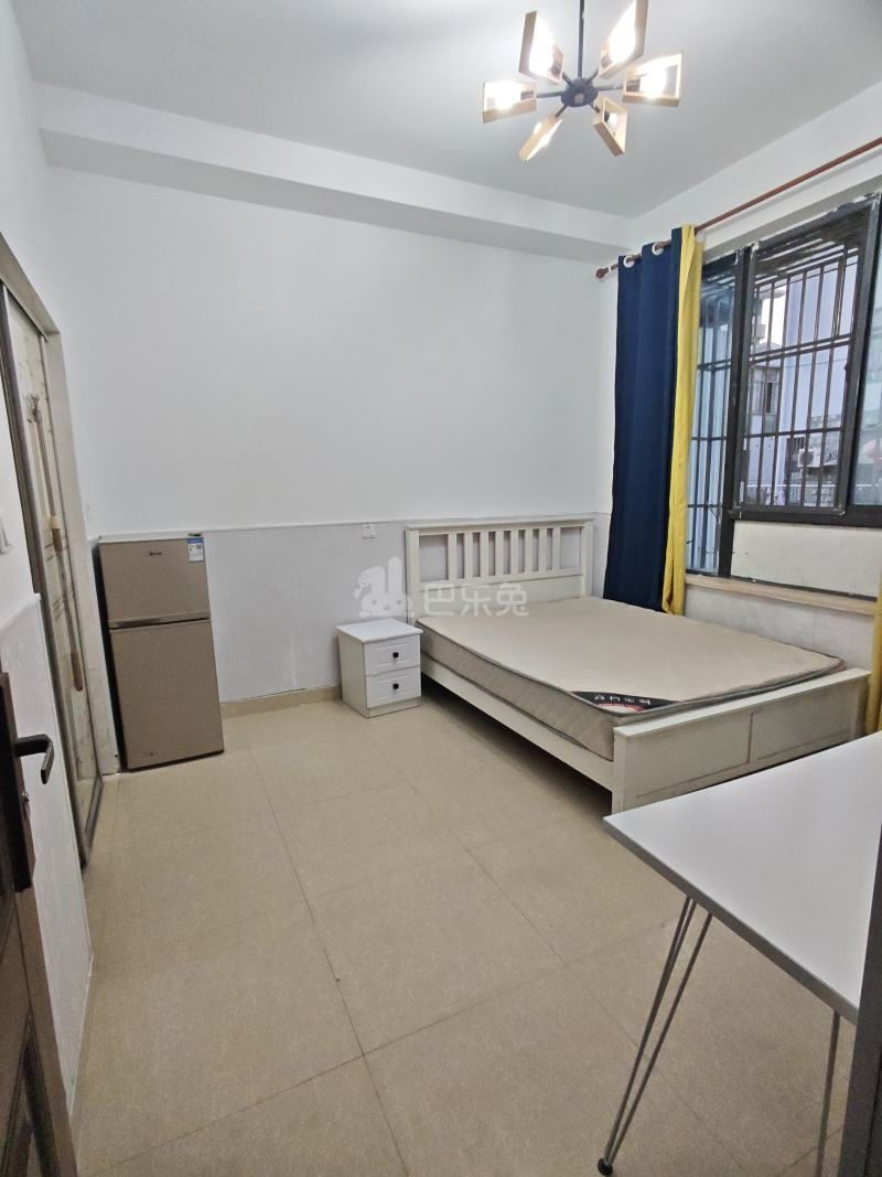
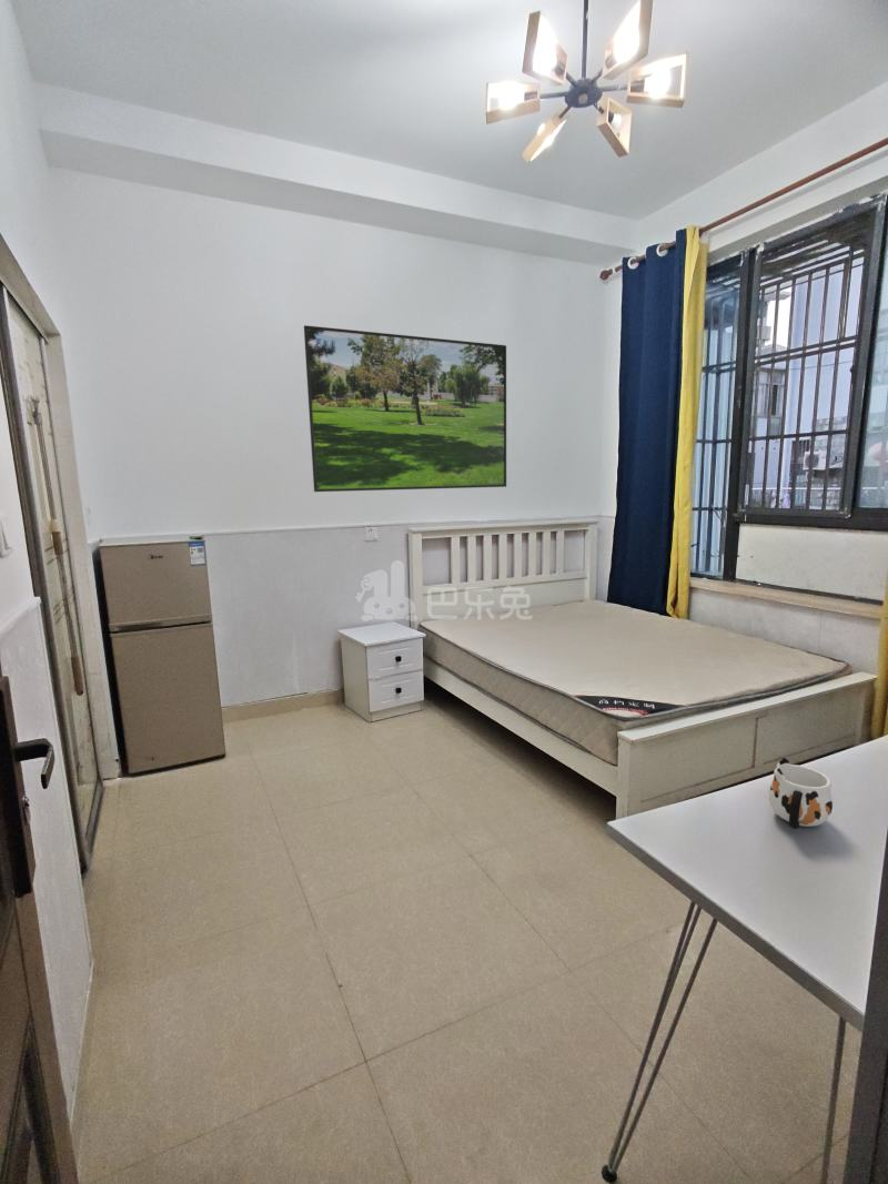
+ mug (798, 796)
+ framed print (415, 414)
